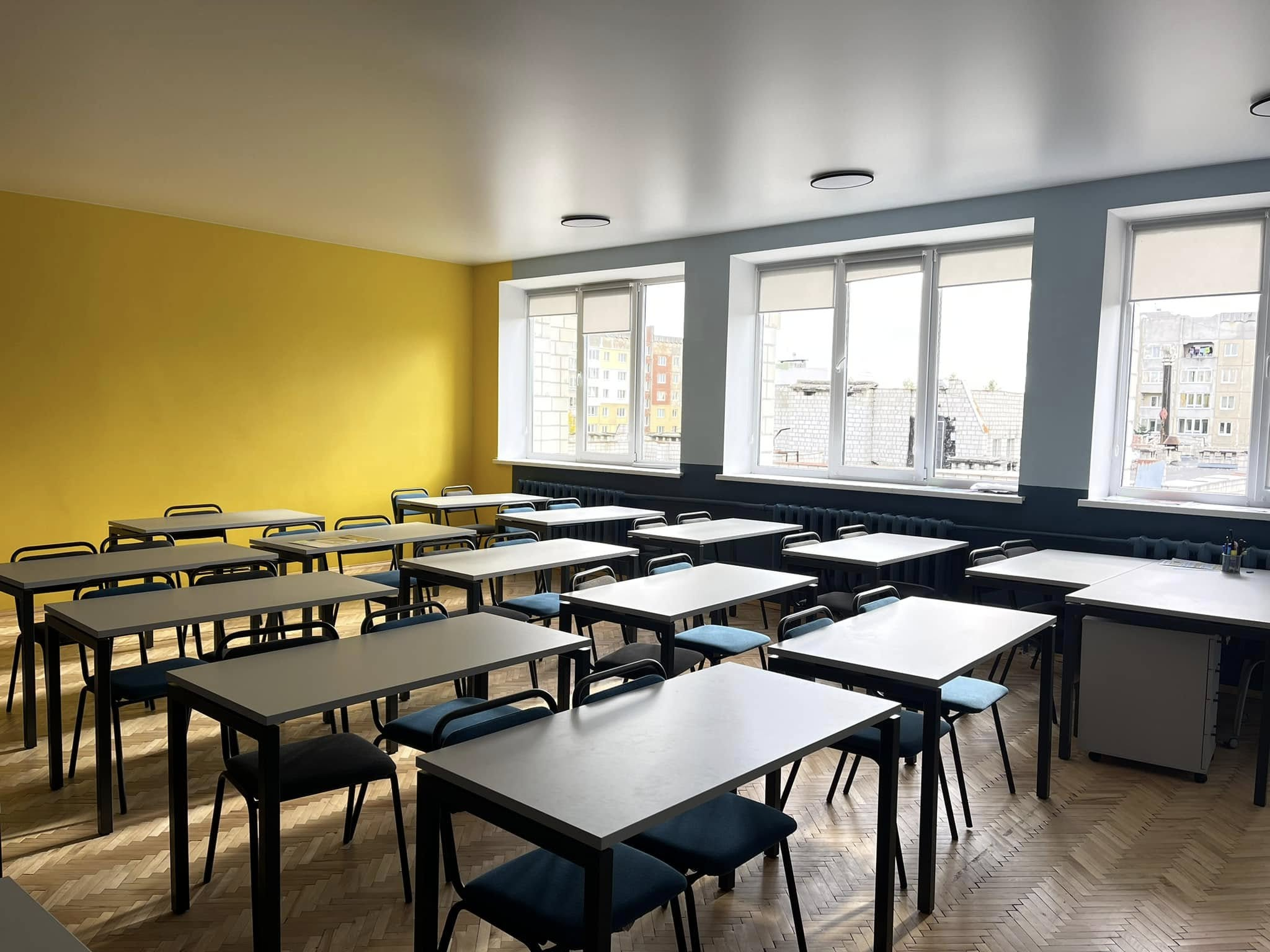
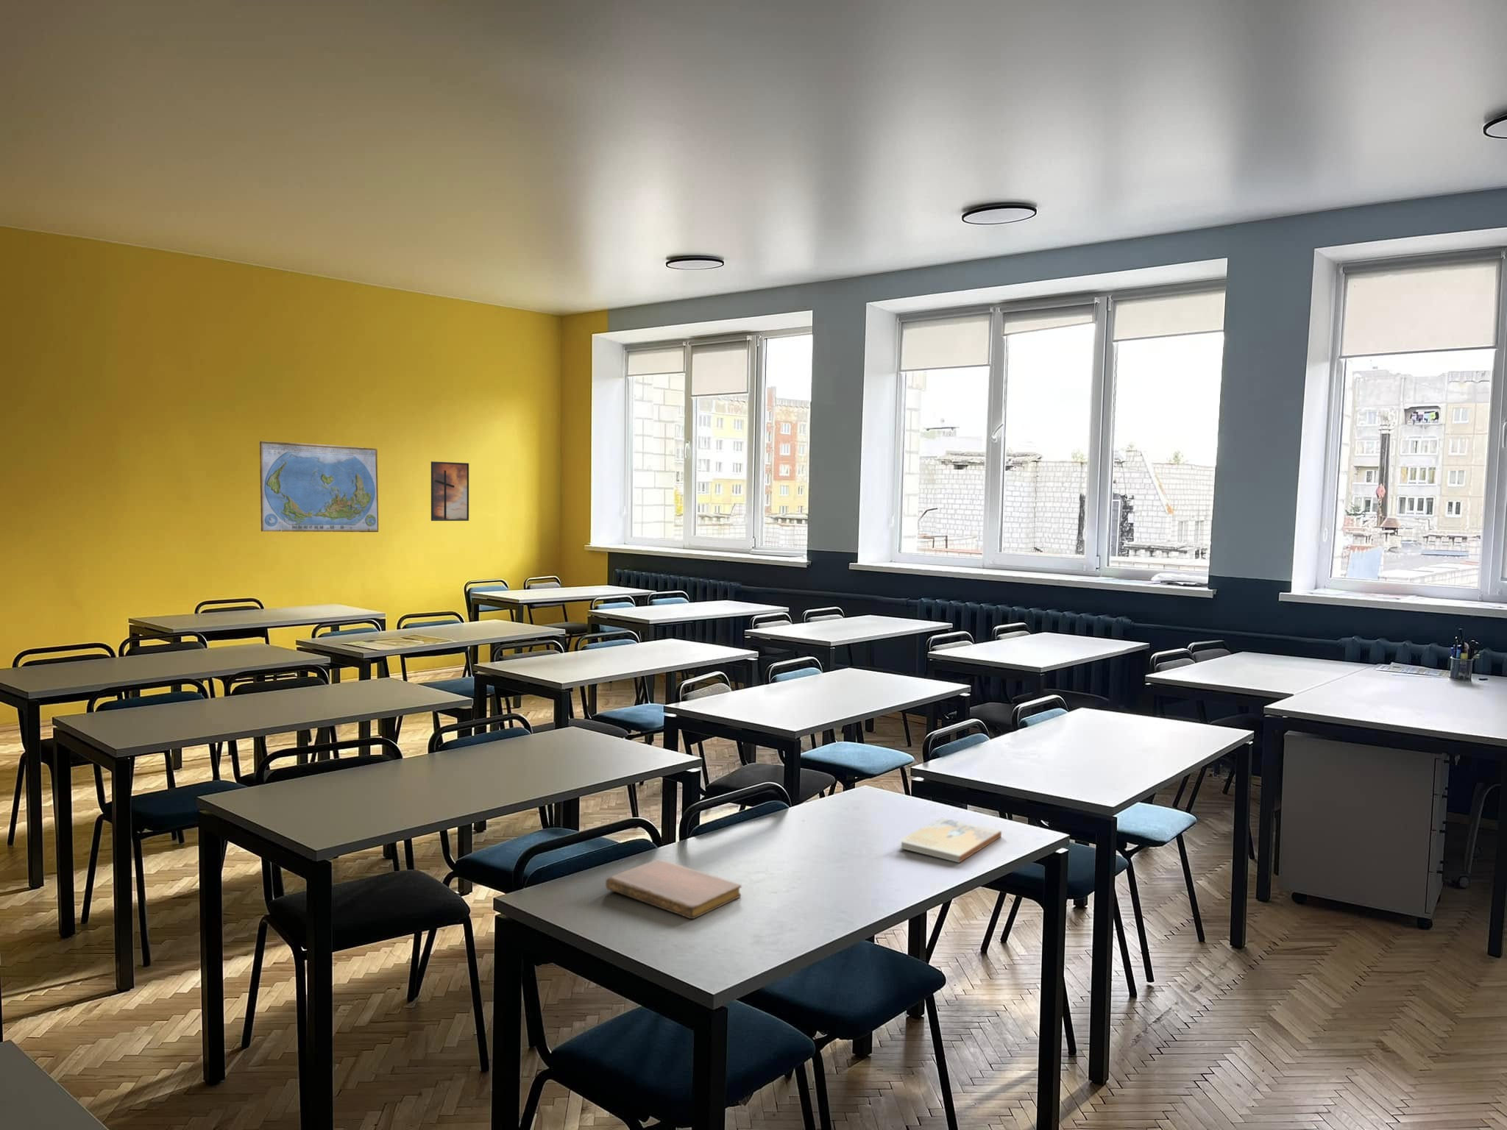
+ notebook (673, 887)
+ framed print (450, 491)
+ book (950, 839)
+ world map (322, 489)
